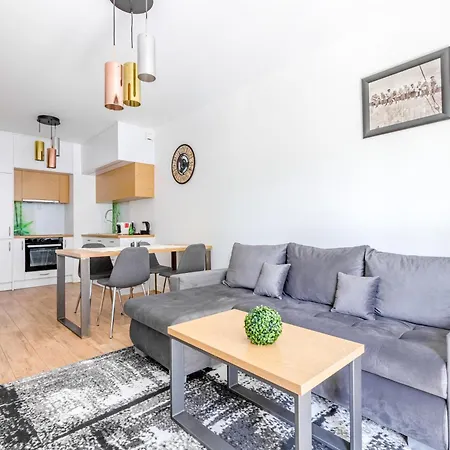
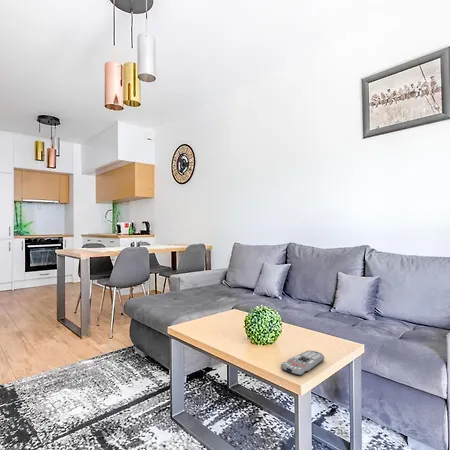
+ remote control (304, 361)
